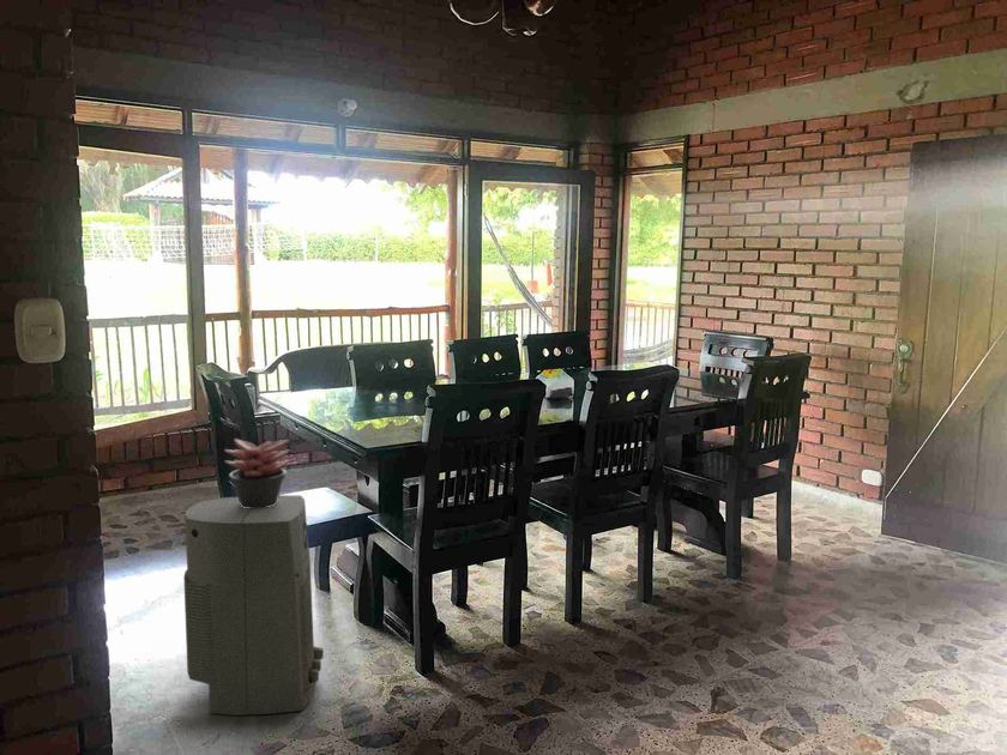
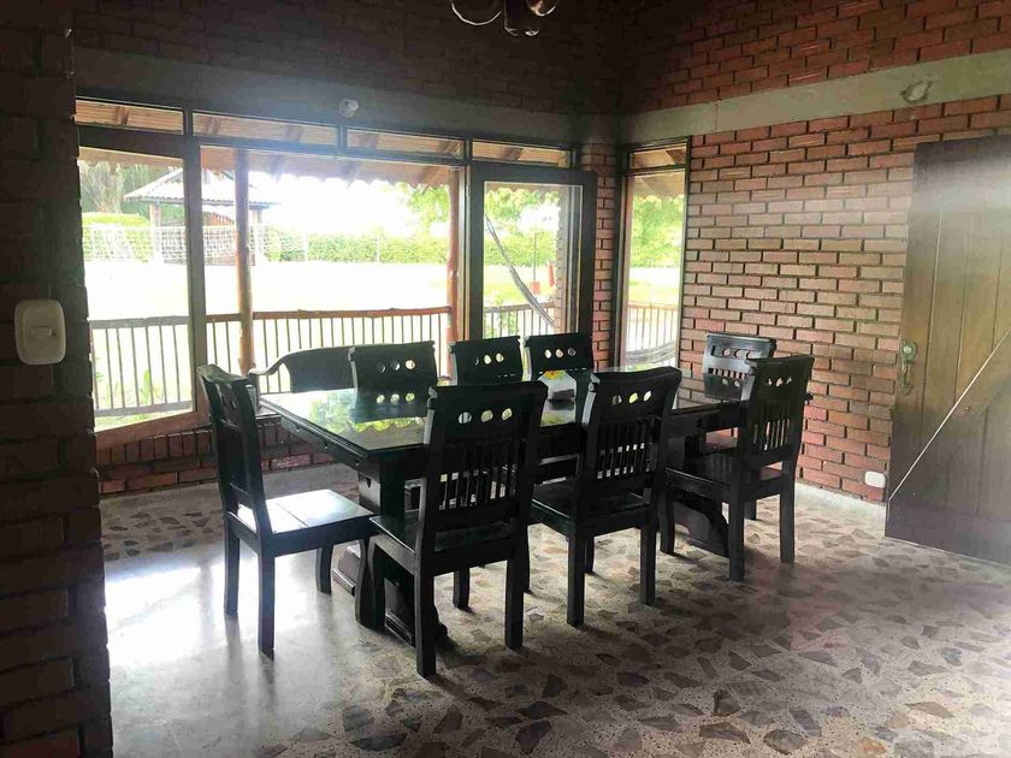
- air purifier (253, 600)
- succulent plant (258, 472)
